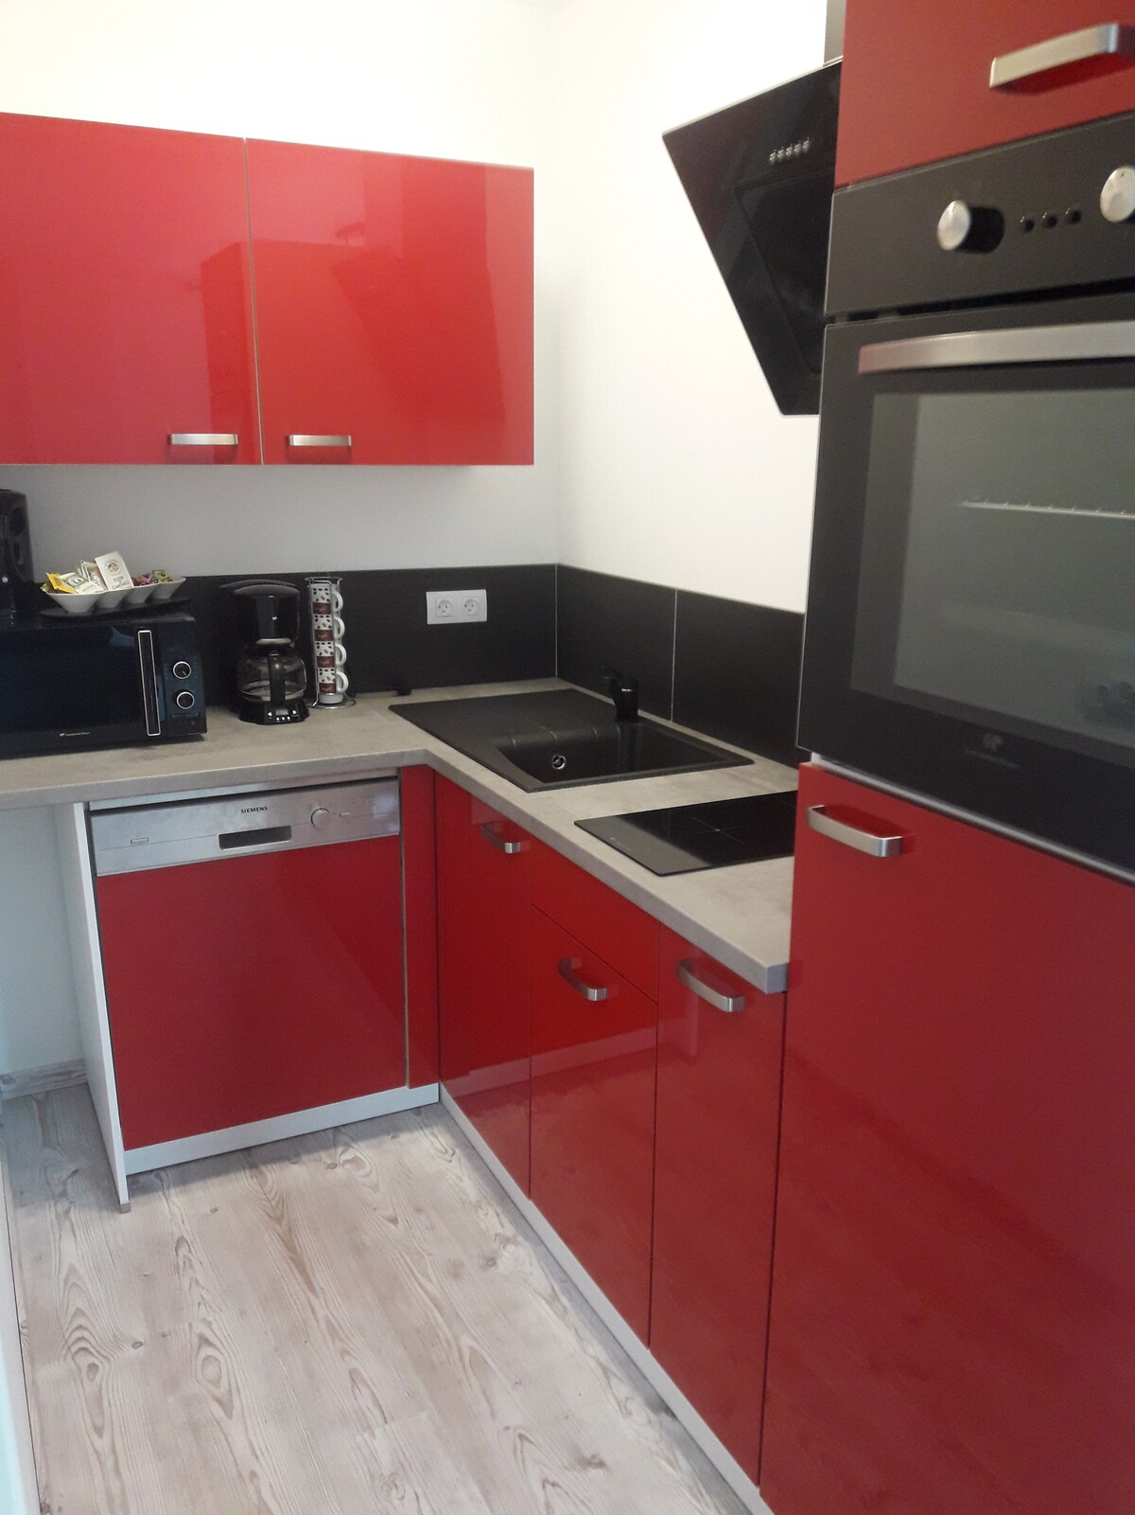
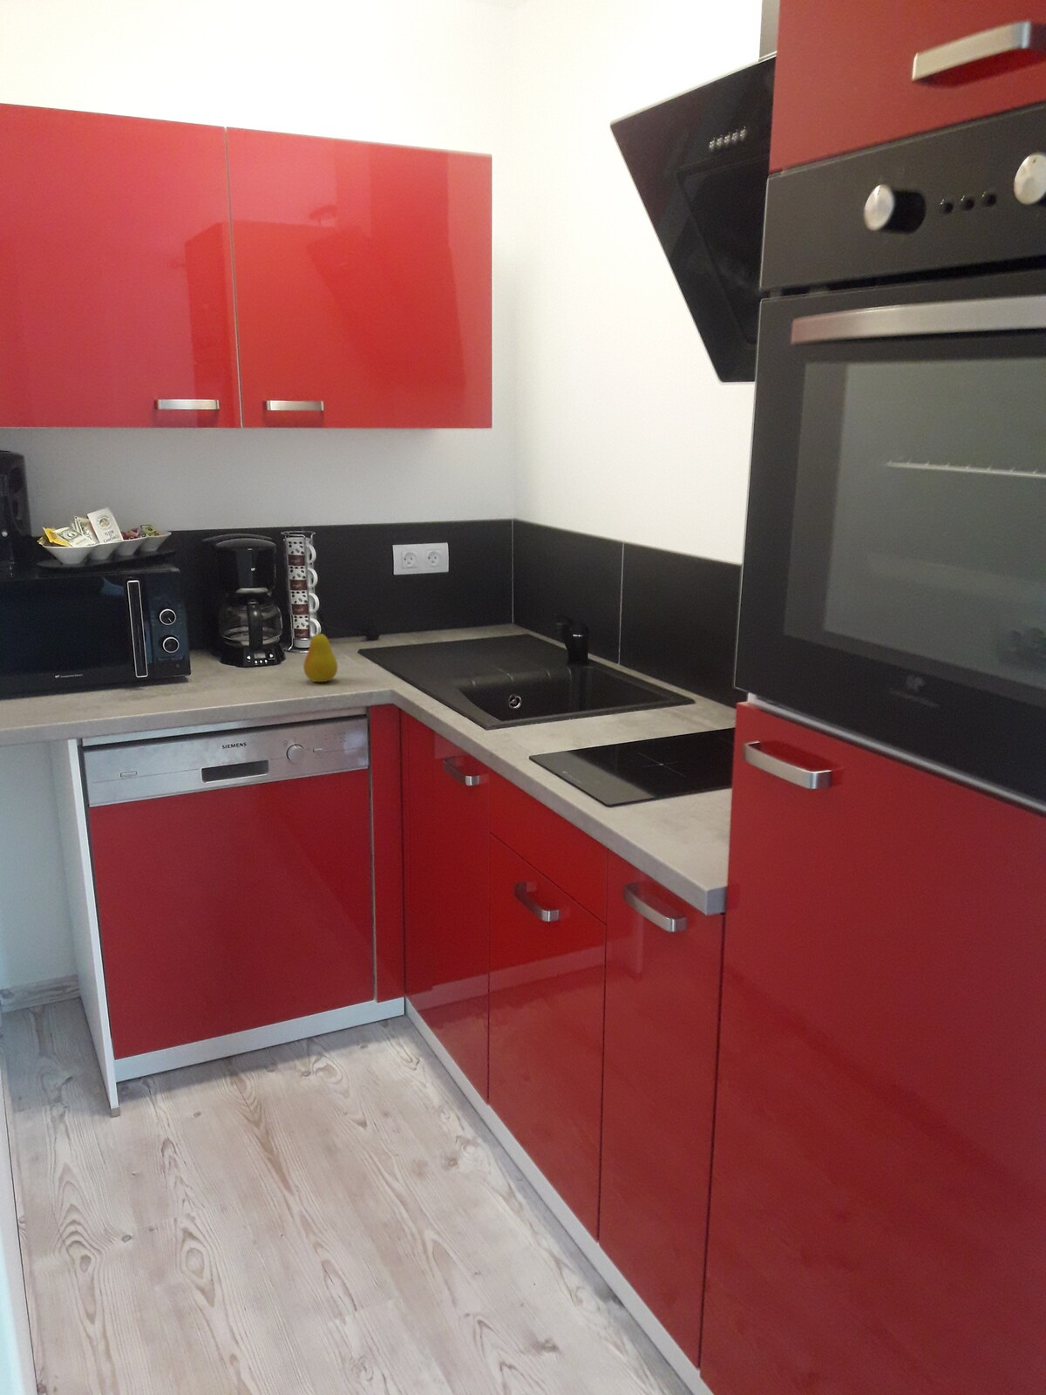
+ fruit (320, 654)
